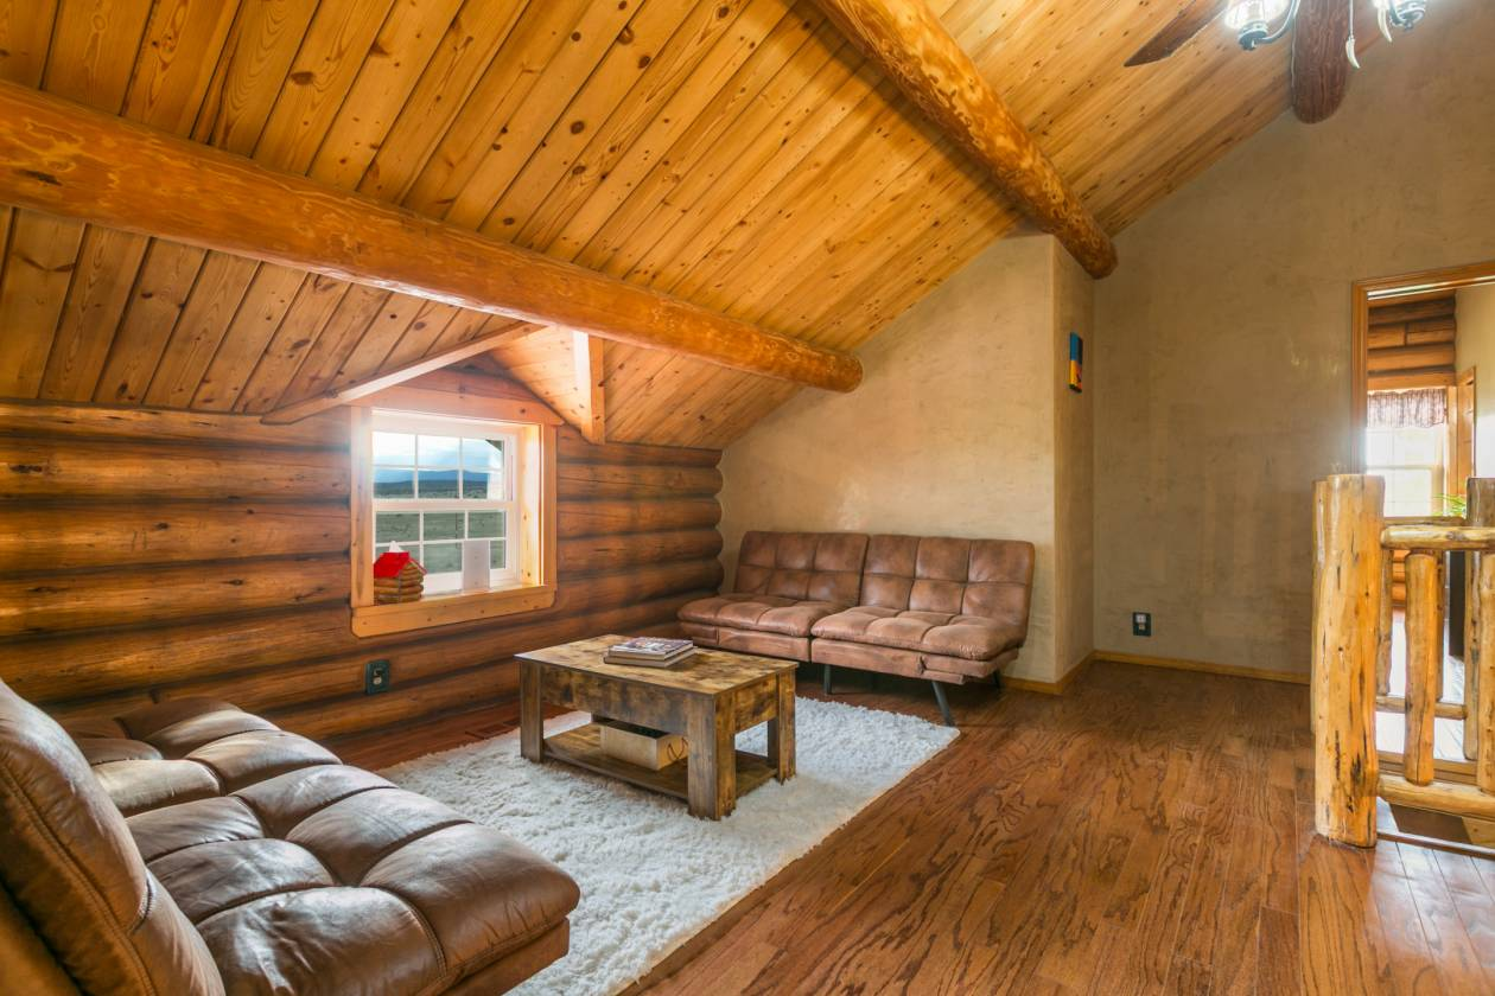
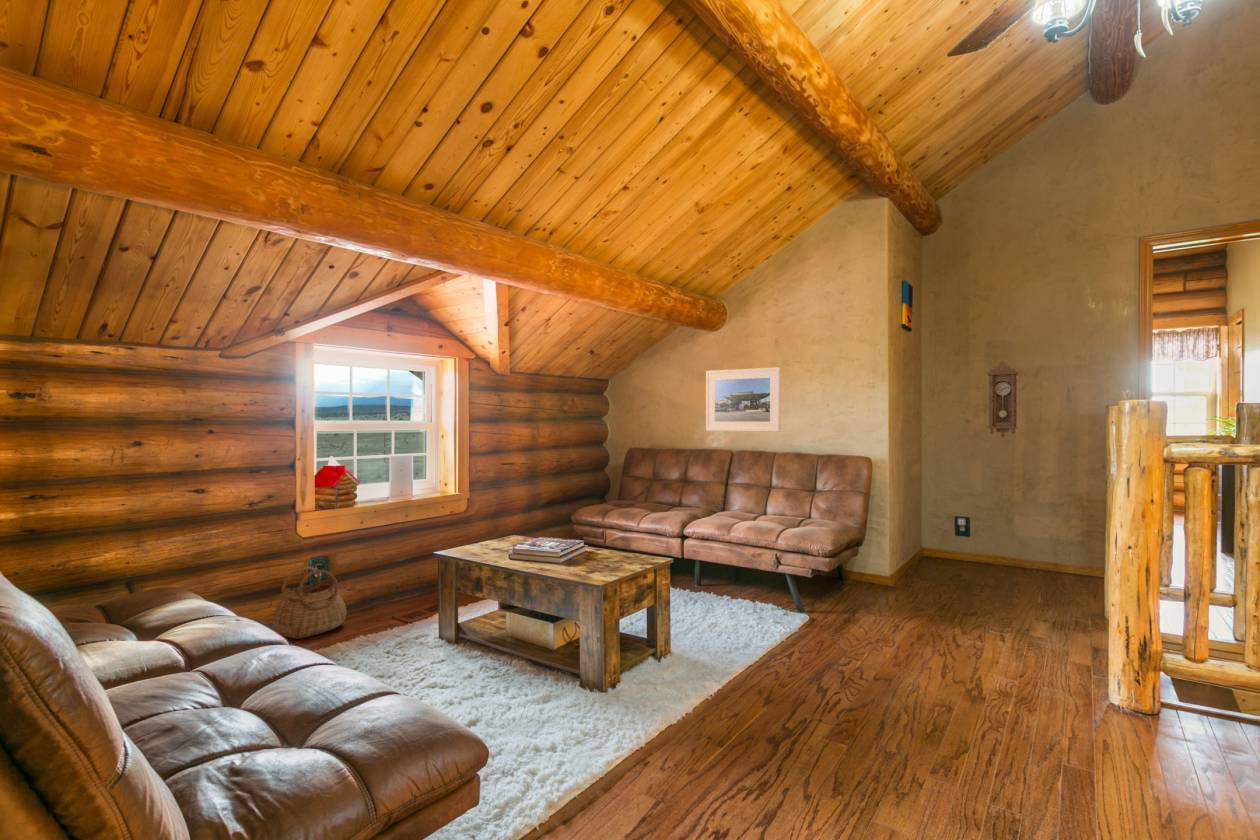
+ pendulum clock (1002, 399)
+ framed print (741, 400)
+ basket (310, 599)
